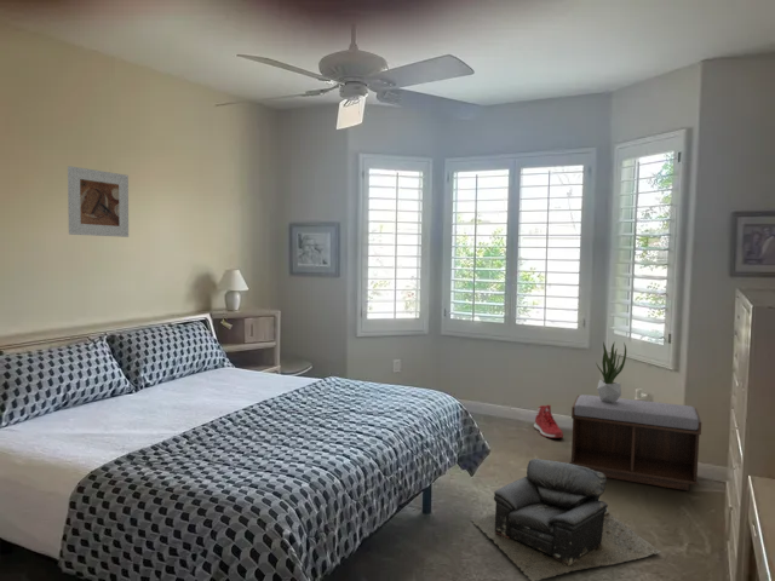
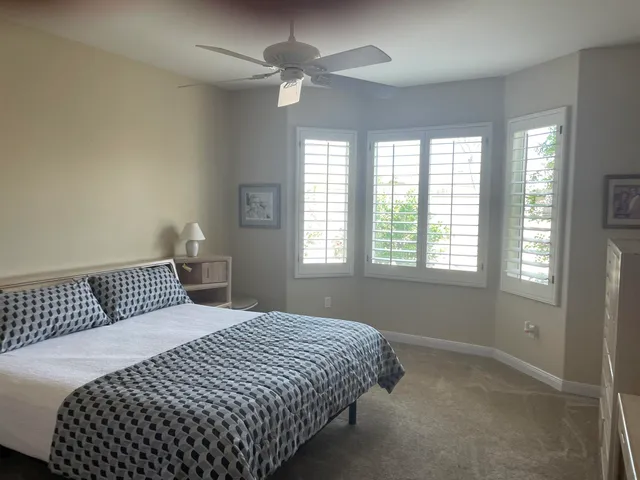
- sneaker (547, 419)
- potted plant (612, 372)
- leather (562, 501)
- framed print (99, 203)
- bench (632, 438)
